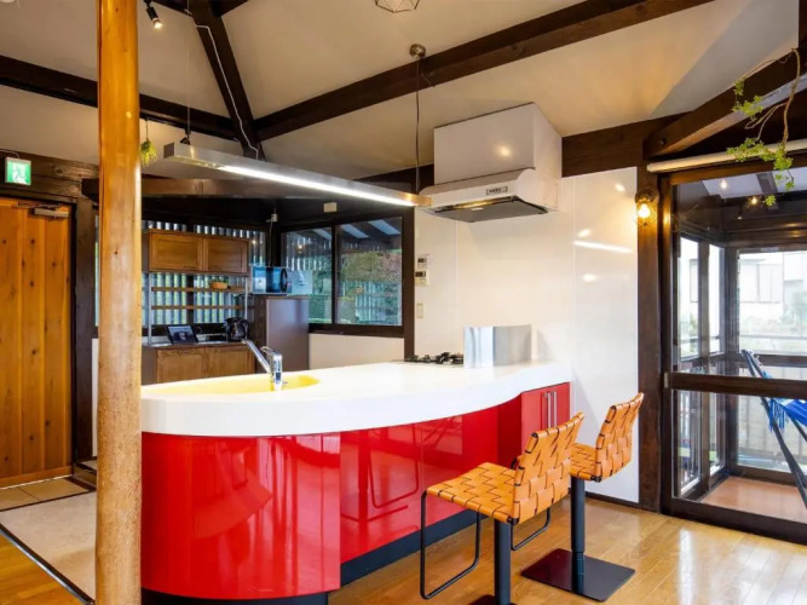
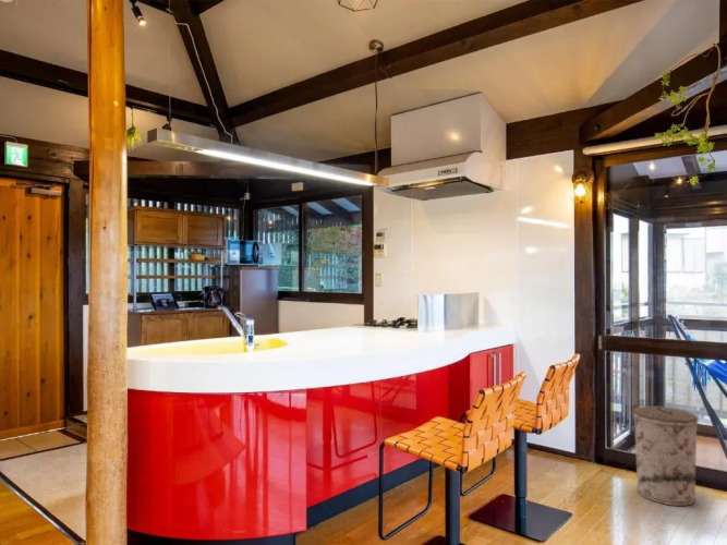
+ trash can (665, 451)
